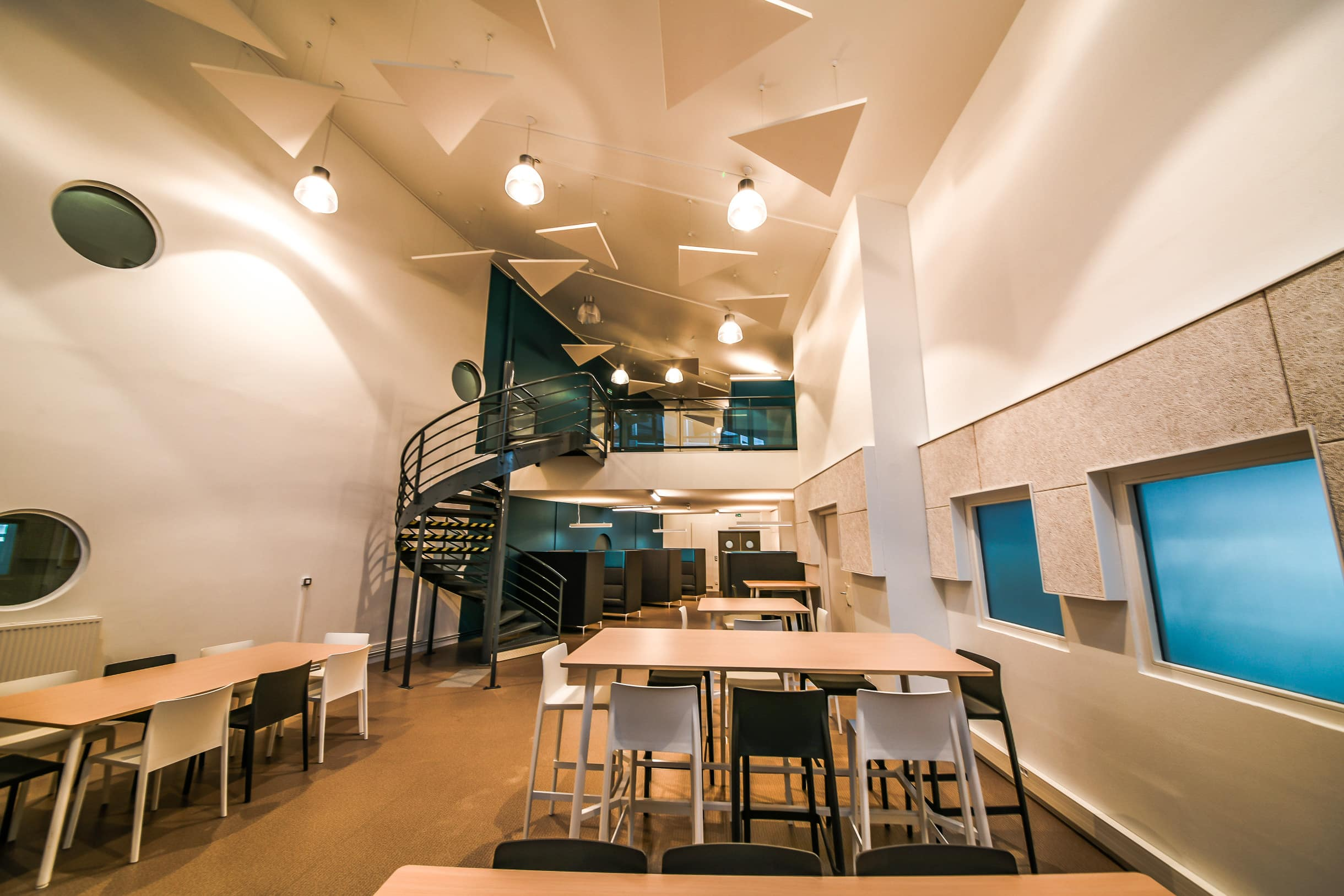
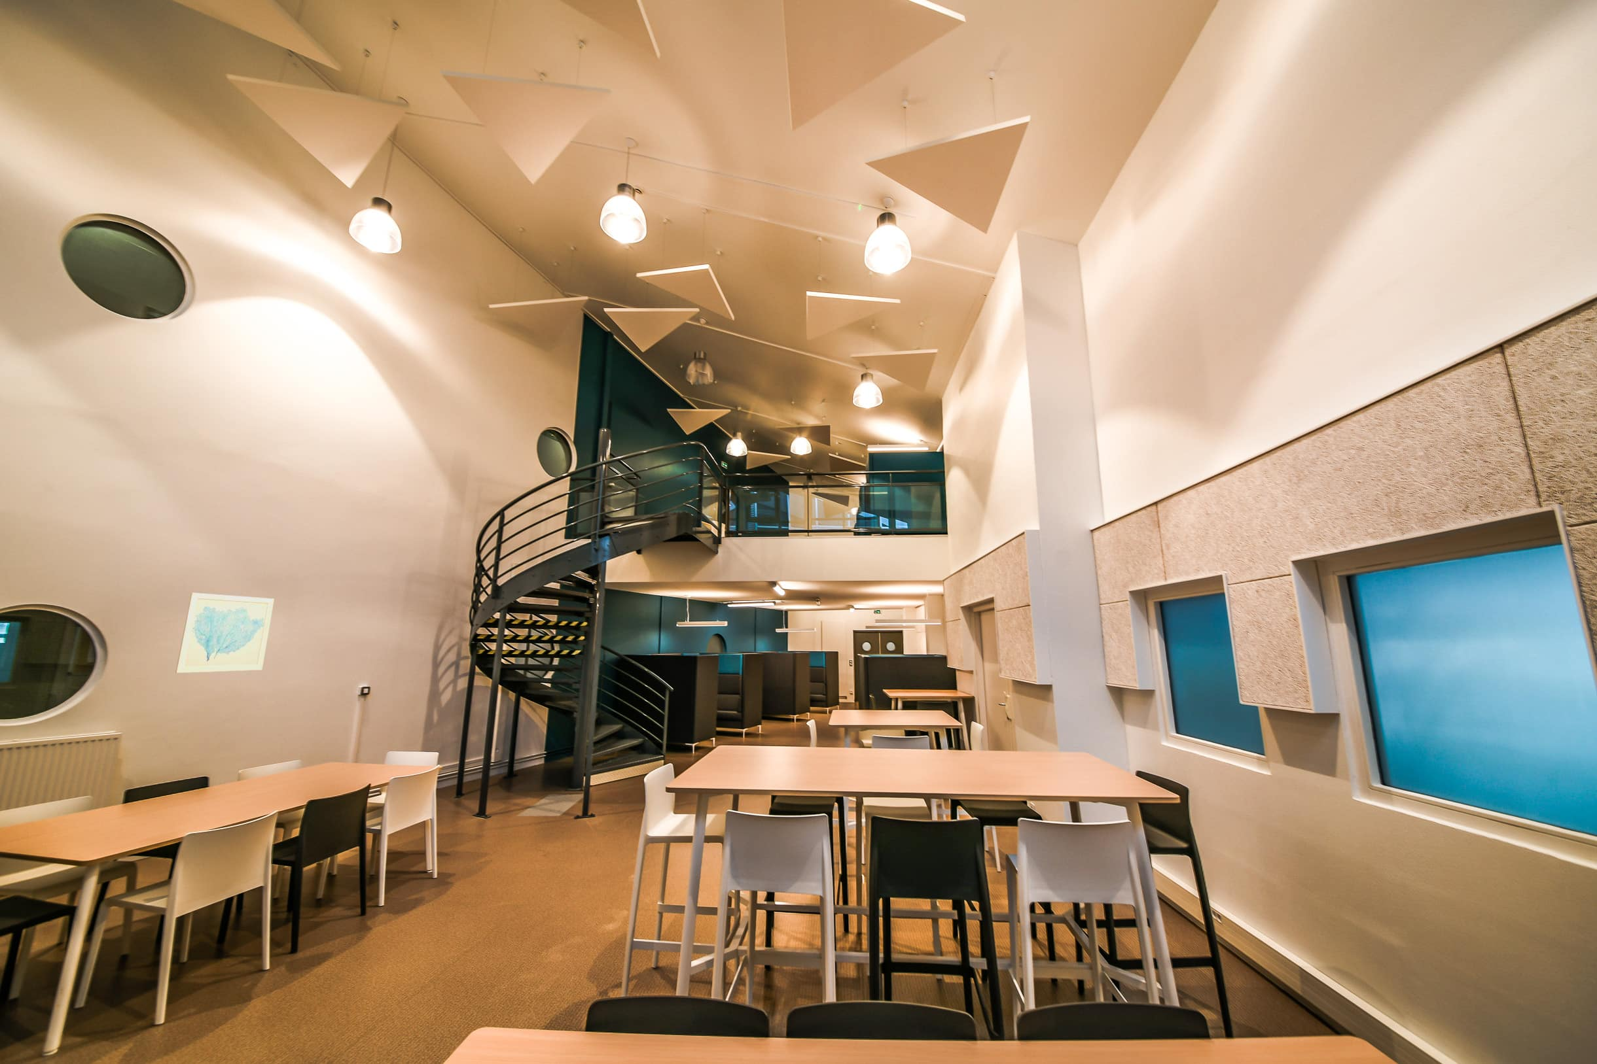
+ wall art (228, 633)
